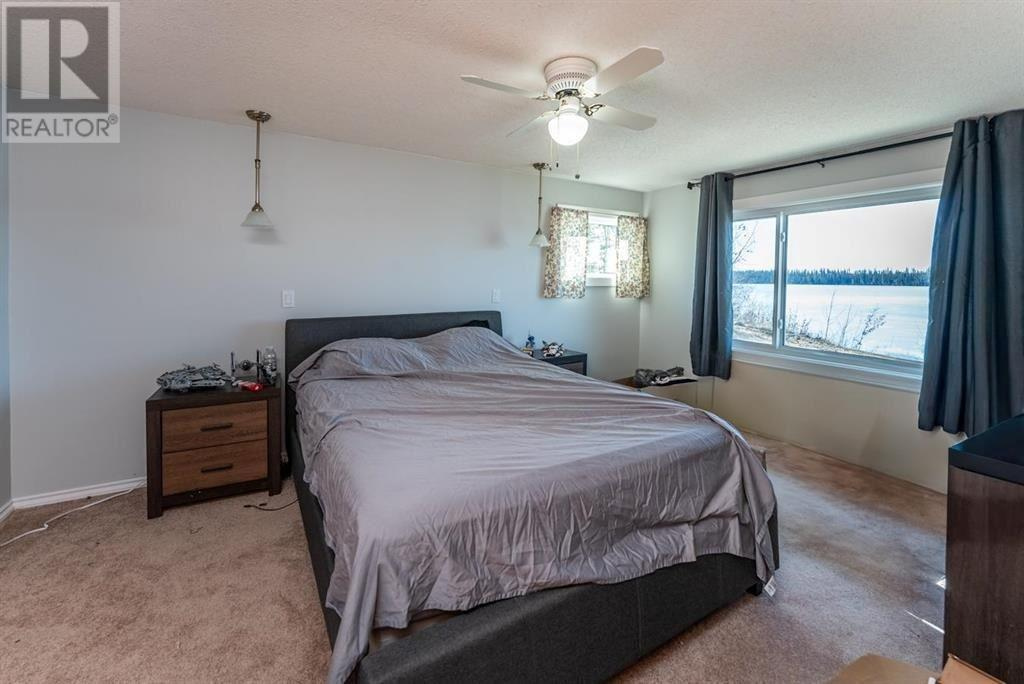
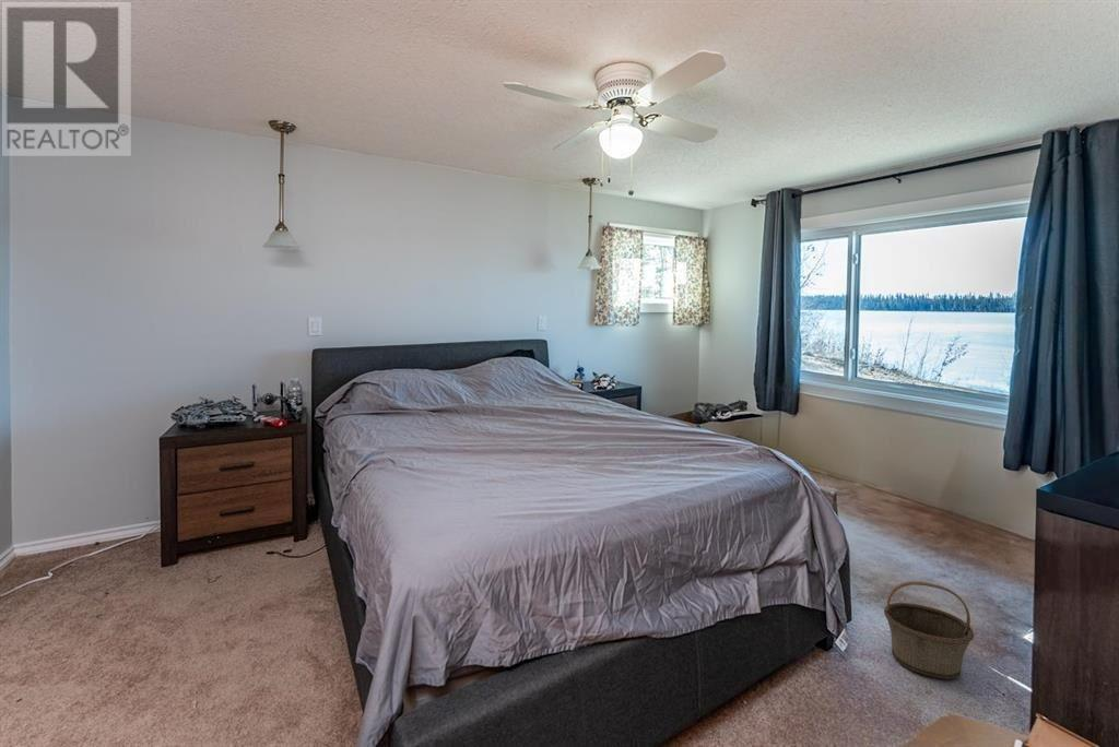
+ basket (927, 622)
